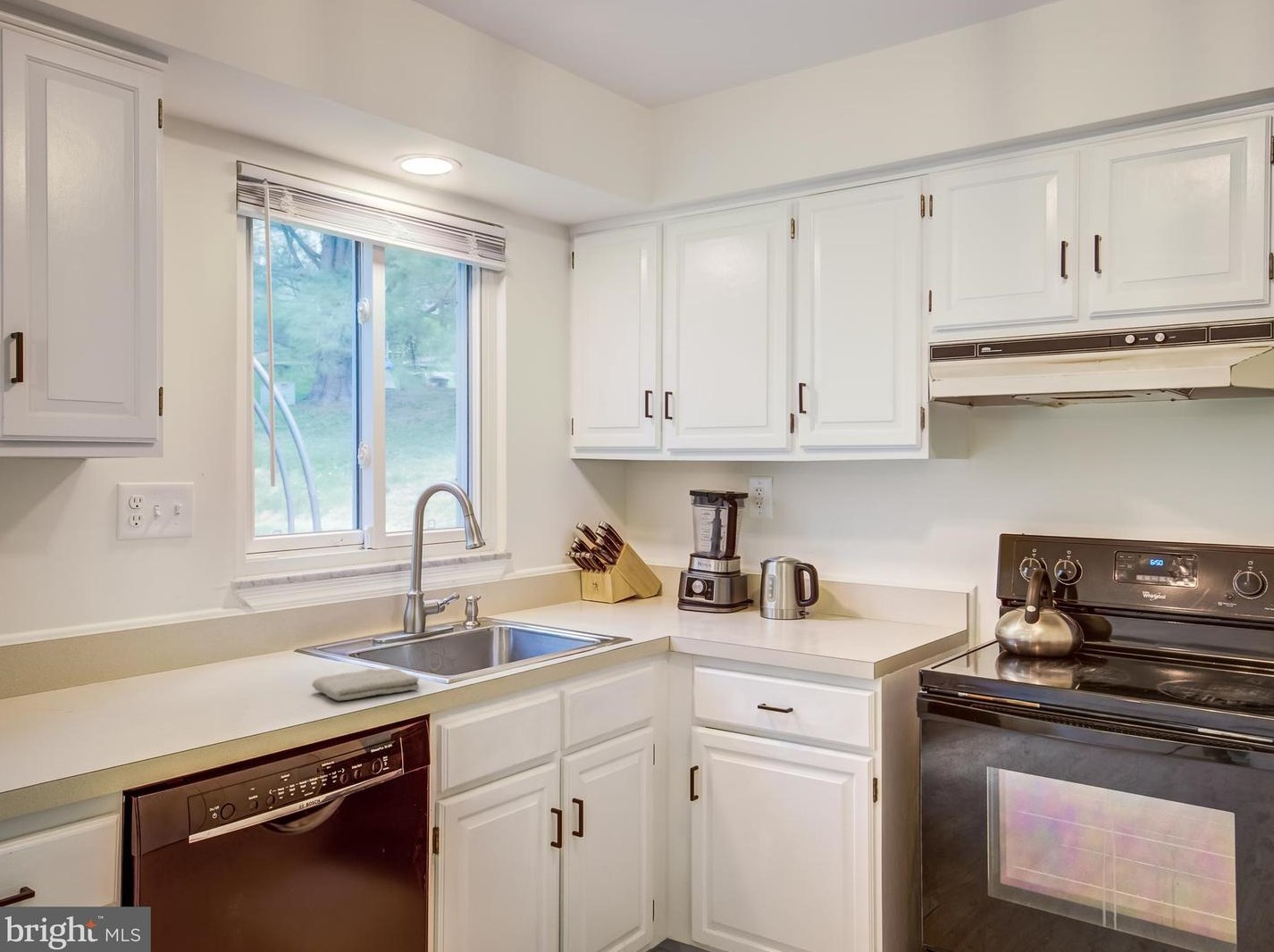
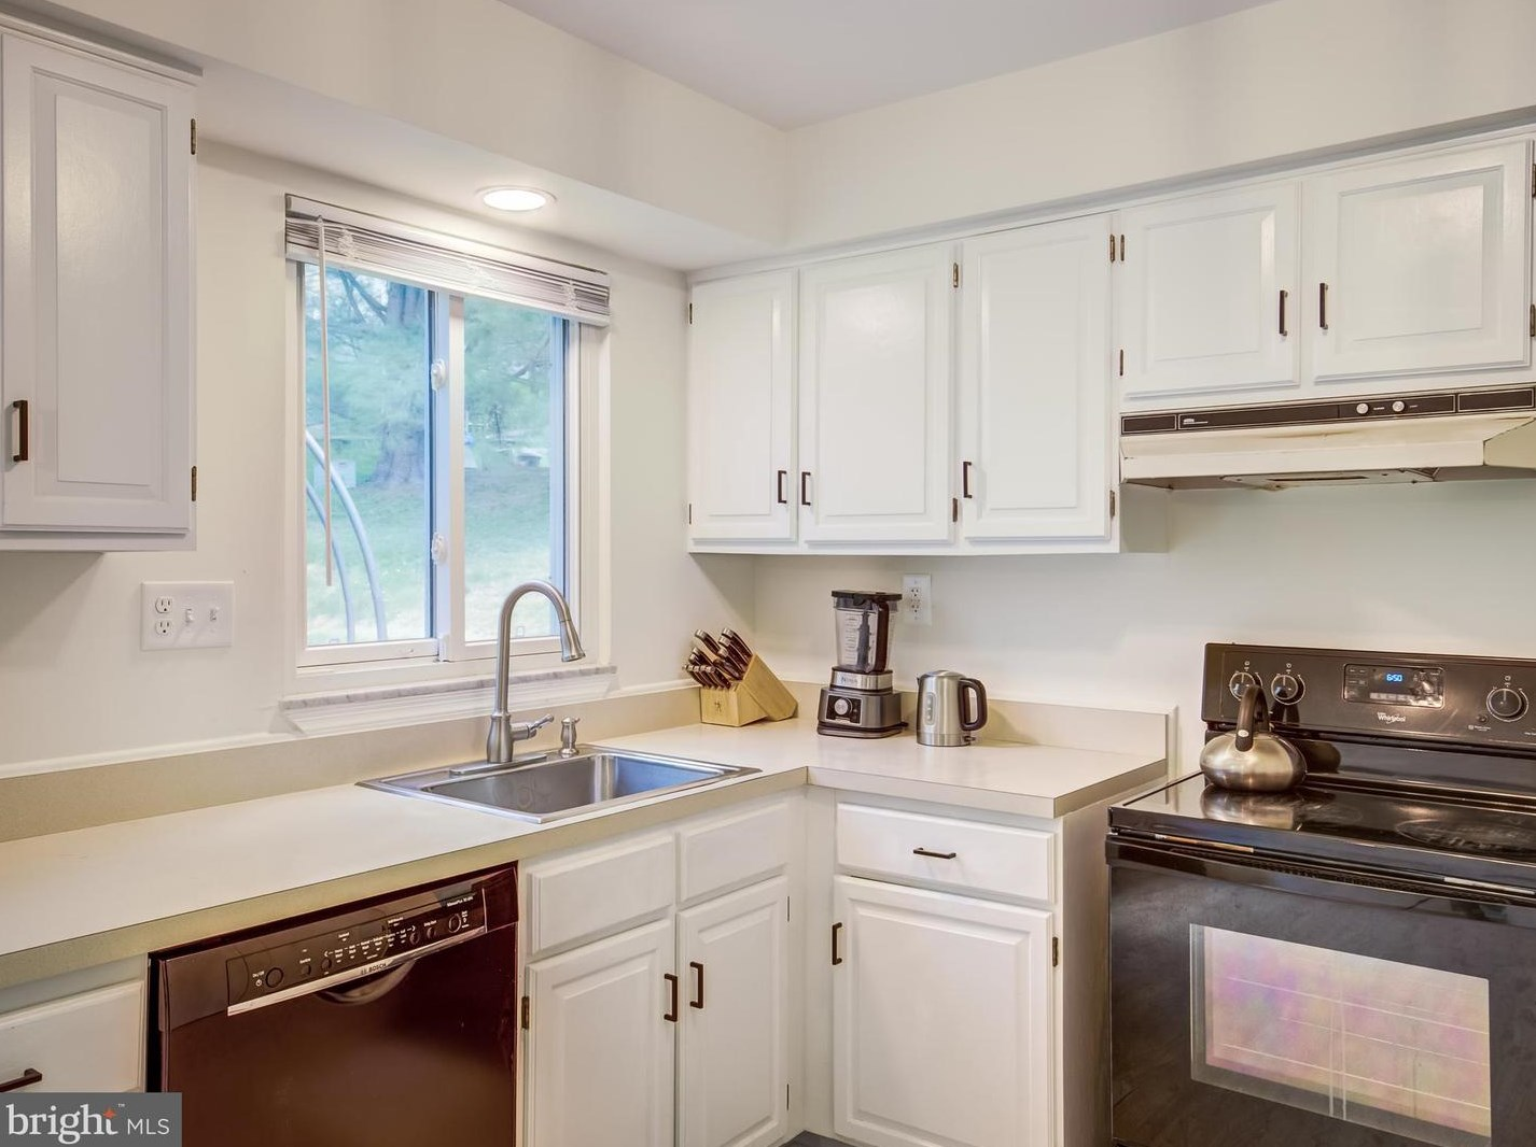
- washcloth (367, 682)
